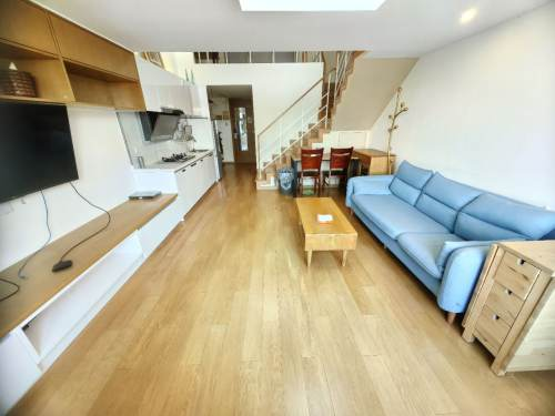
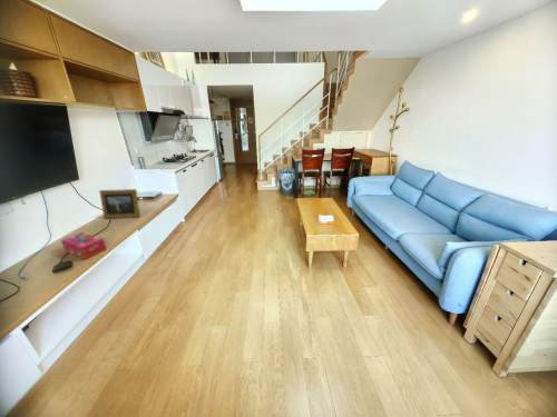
+ tissue box (84, 245)
+ picture frame (123, 201)
